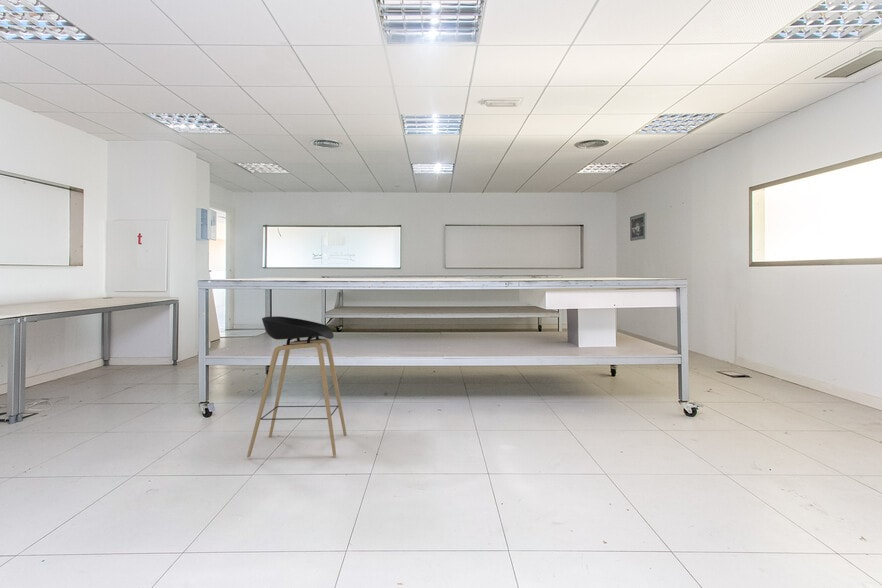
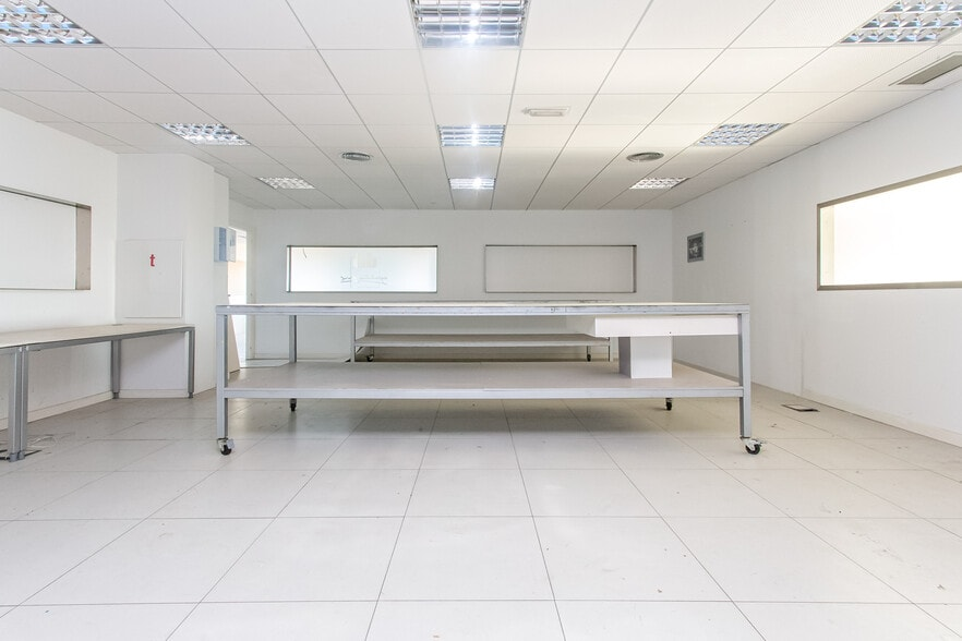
- stool (284, 375)
